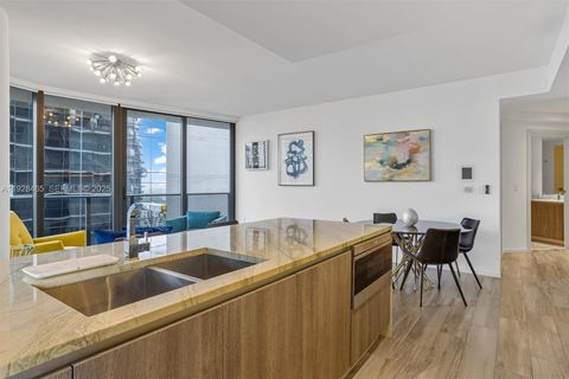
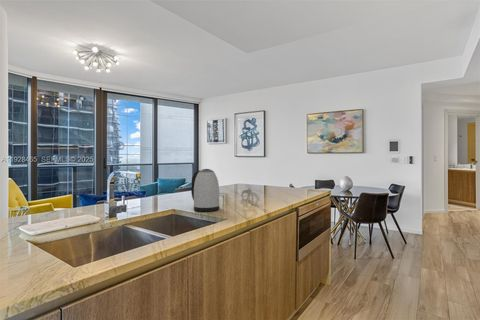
+ kettle (203, 188)
